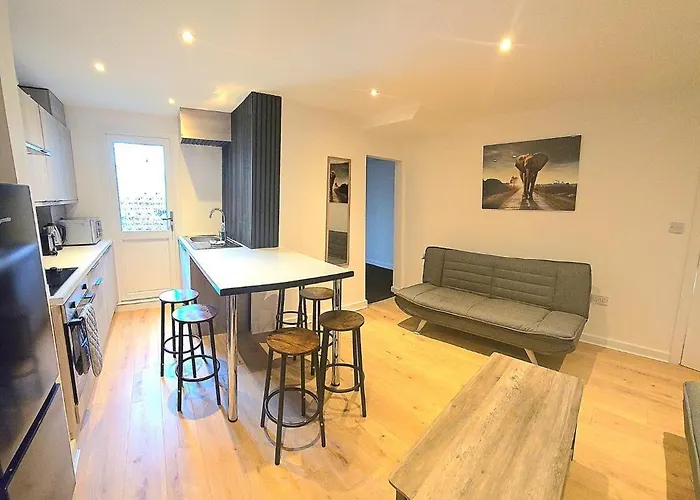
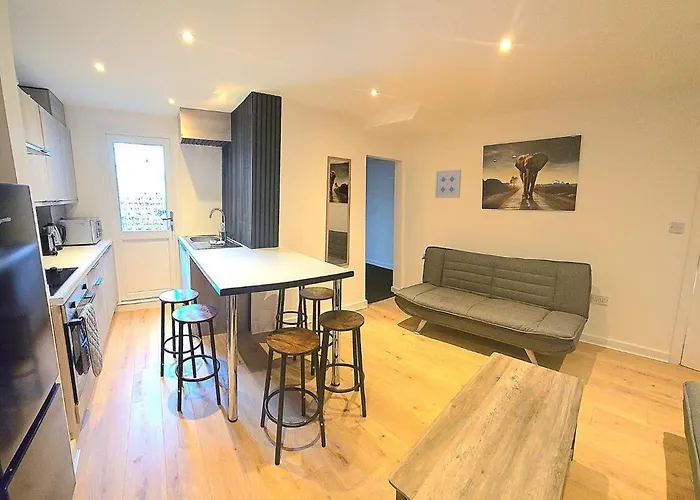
+ wall art (447, 184)
